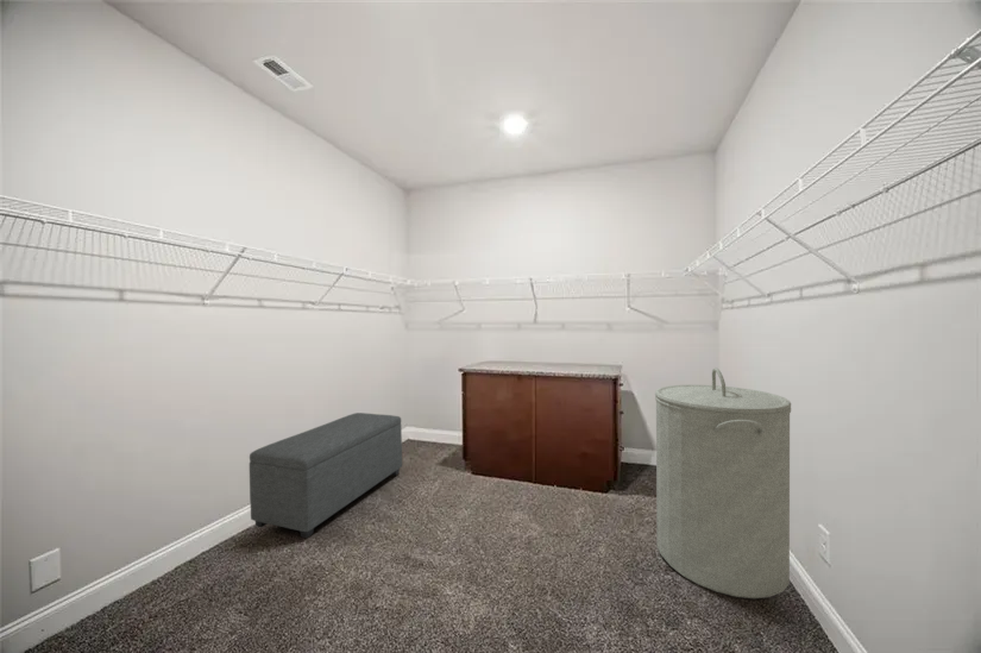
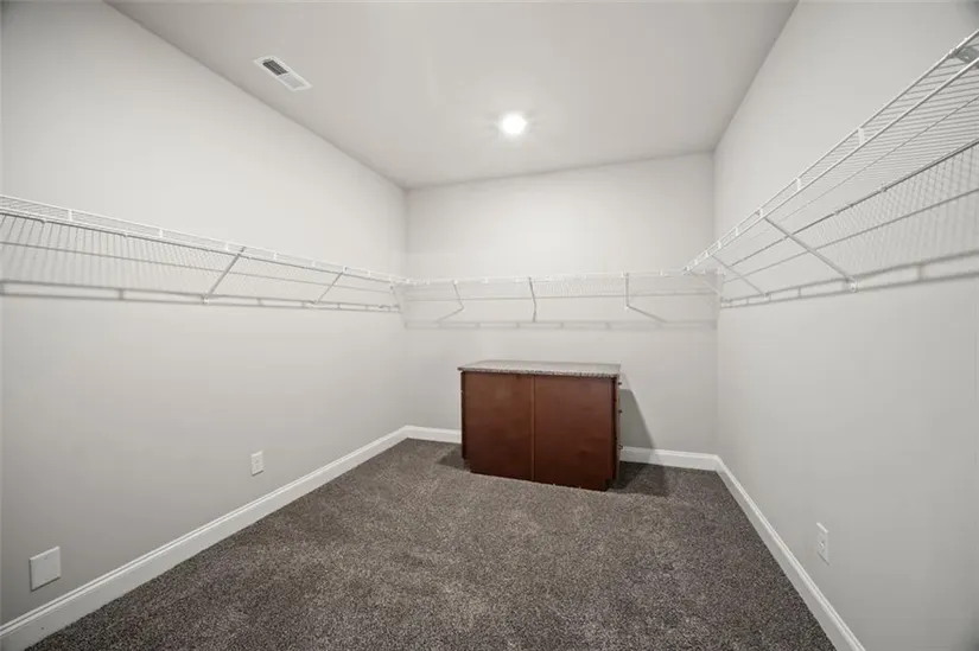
- laundry hamper (717, 463)
- ottoman (337, 462)
